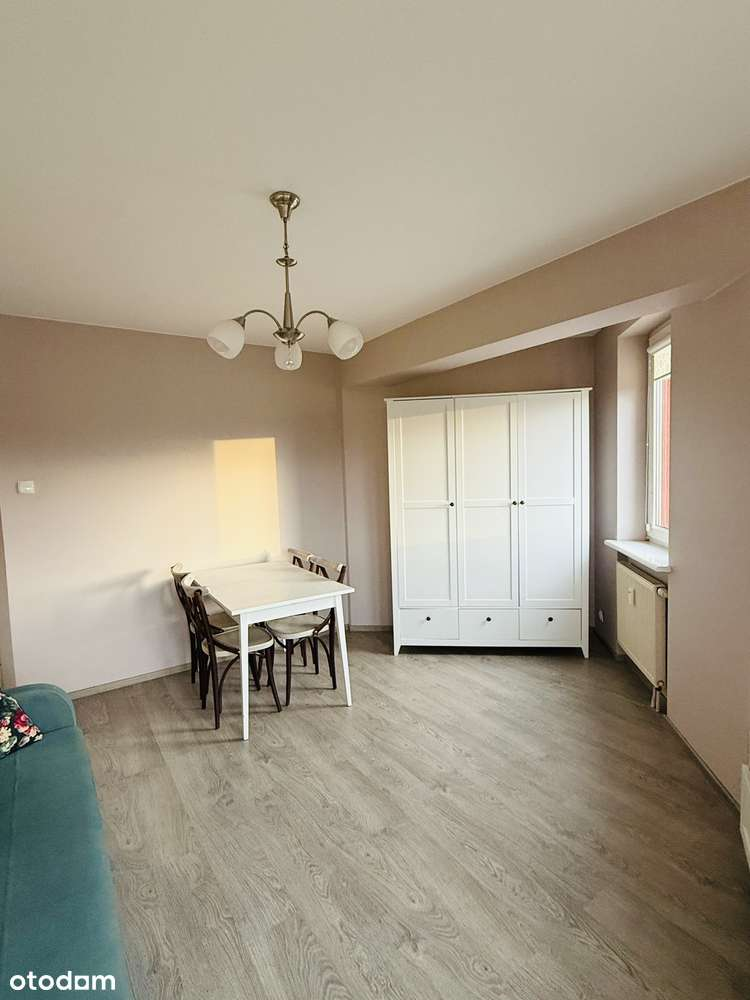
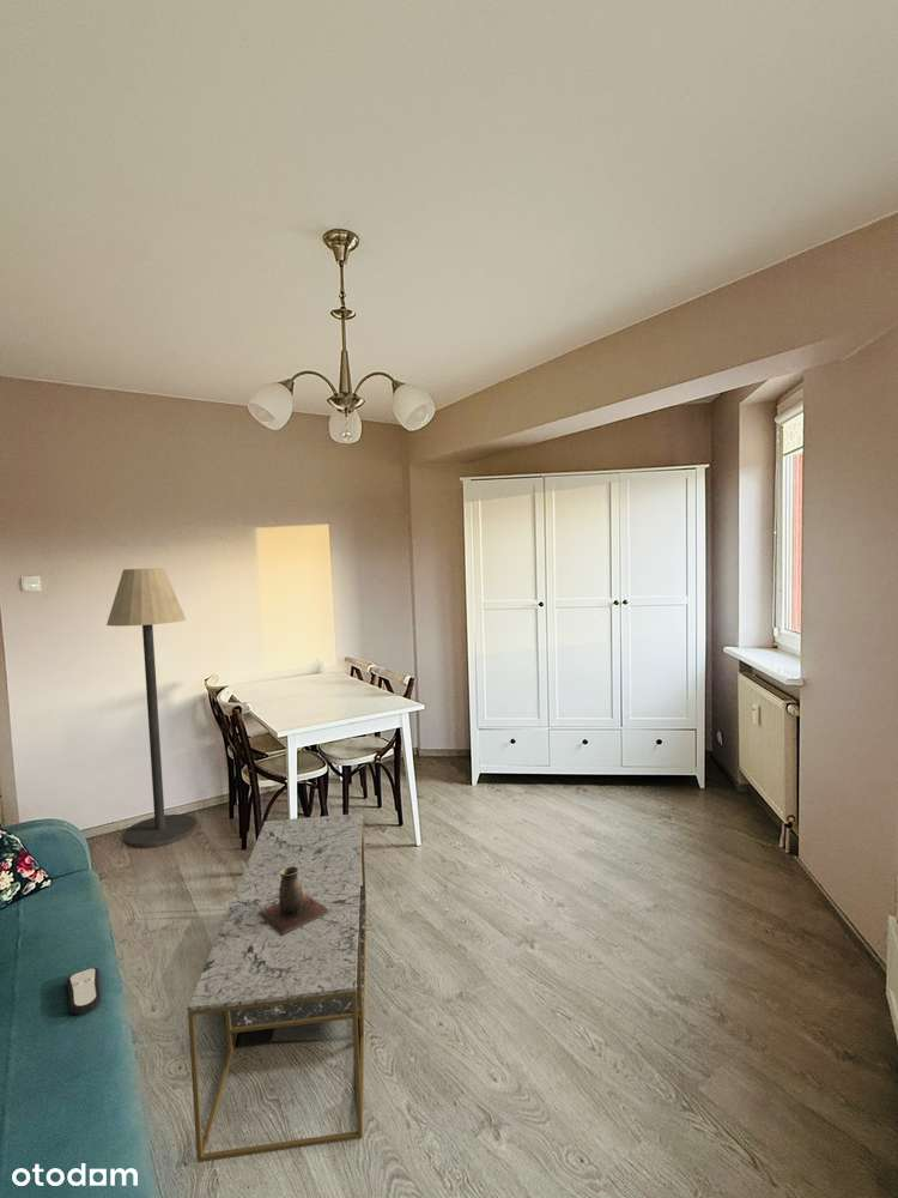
+ remote control (84, 990)
+ floor lamp (152, 702)
+ decorative vase (292, 890)
+ coffee table (302, 940)
